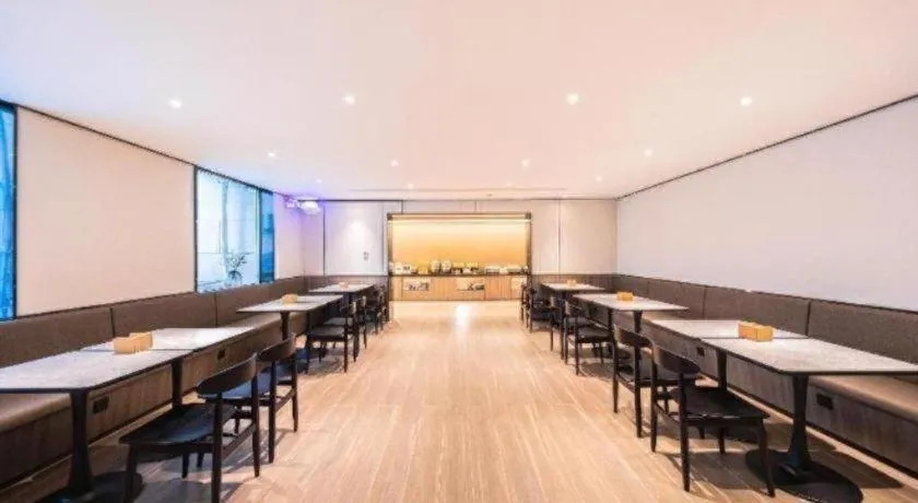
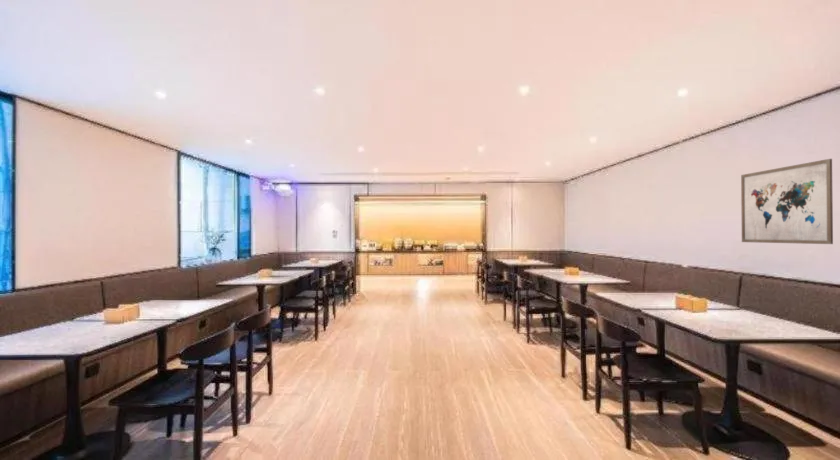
+ wall art (781, 205)
